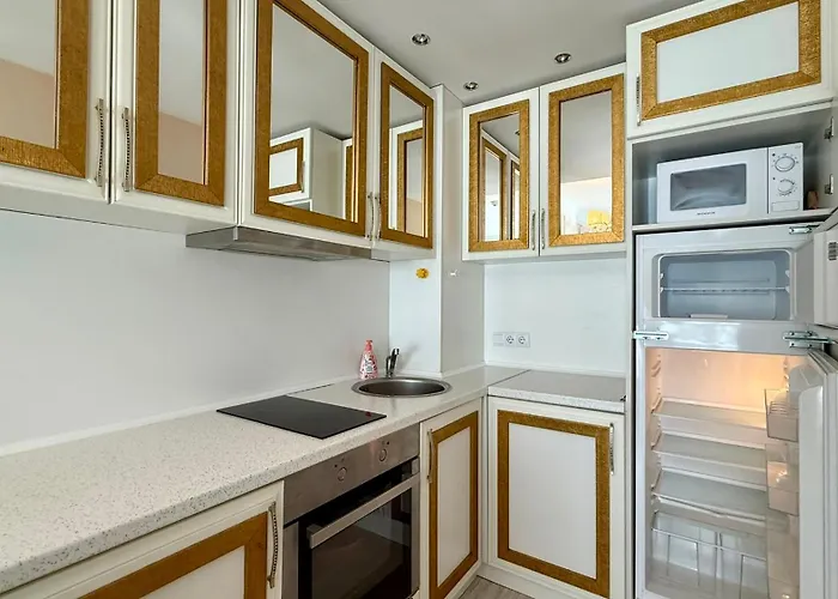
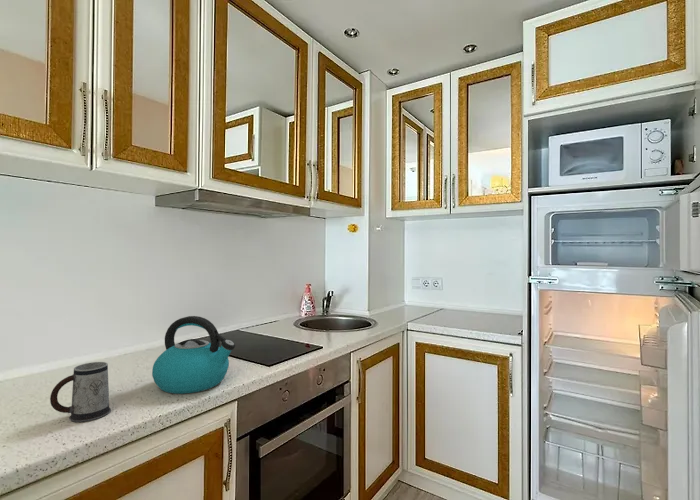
+ kettle (196, 350)
+ mug (81, 392)
